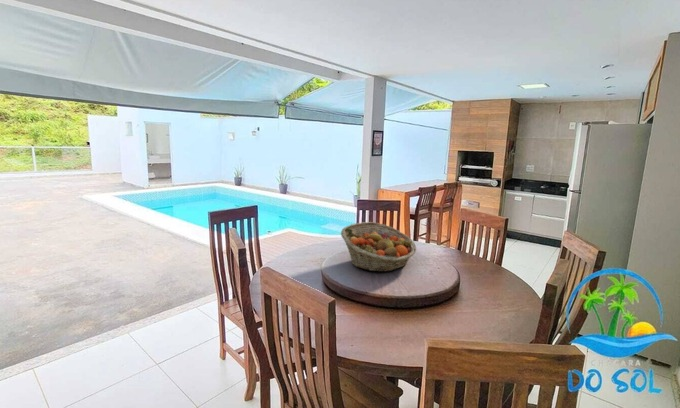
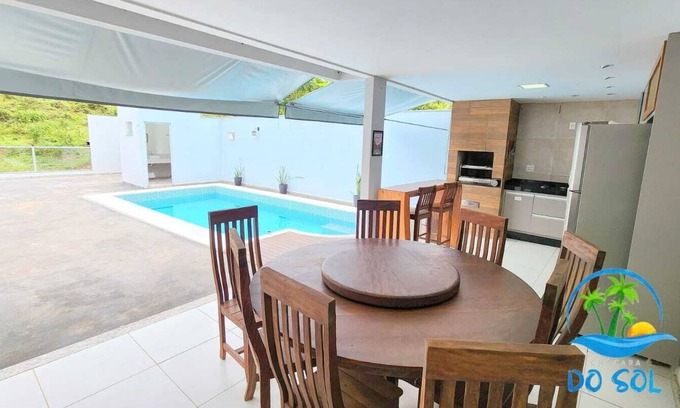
- fruit basket (378, 245)
